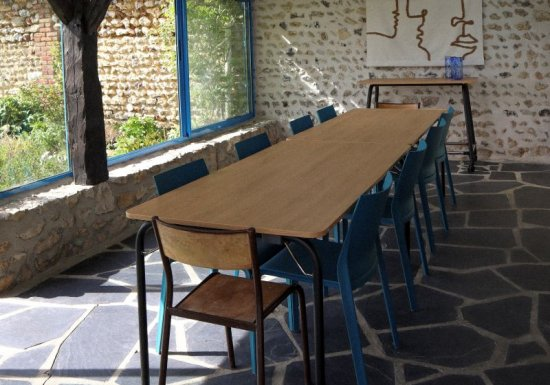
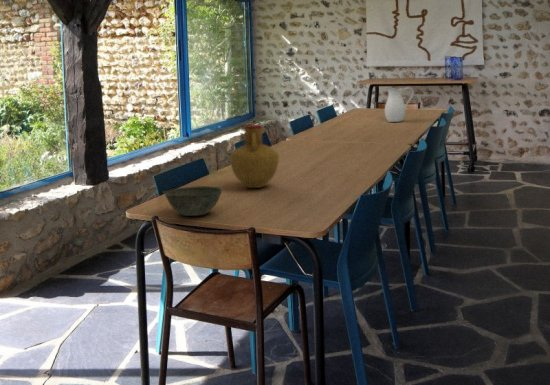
+ pitcher (399, 104)
+ vase (254, 156)
+ bowl (193, 201)
